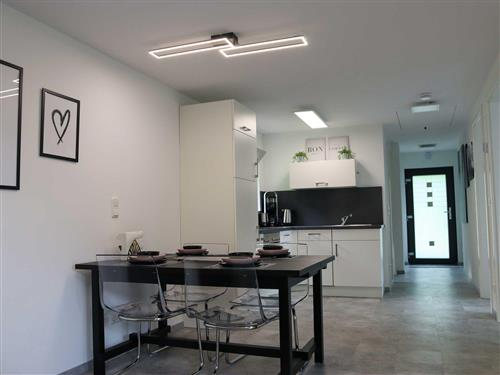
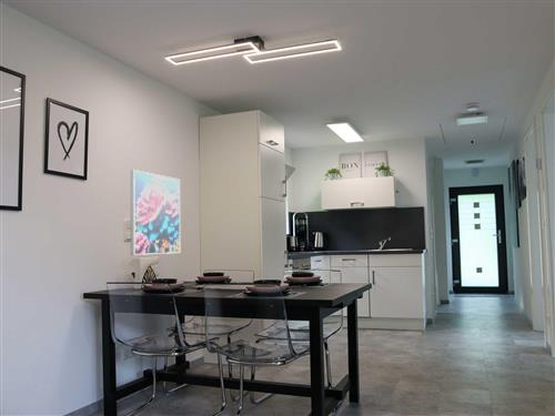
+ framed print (157, 214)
